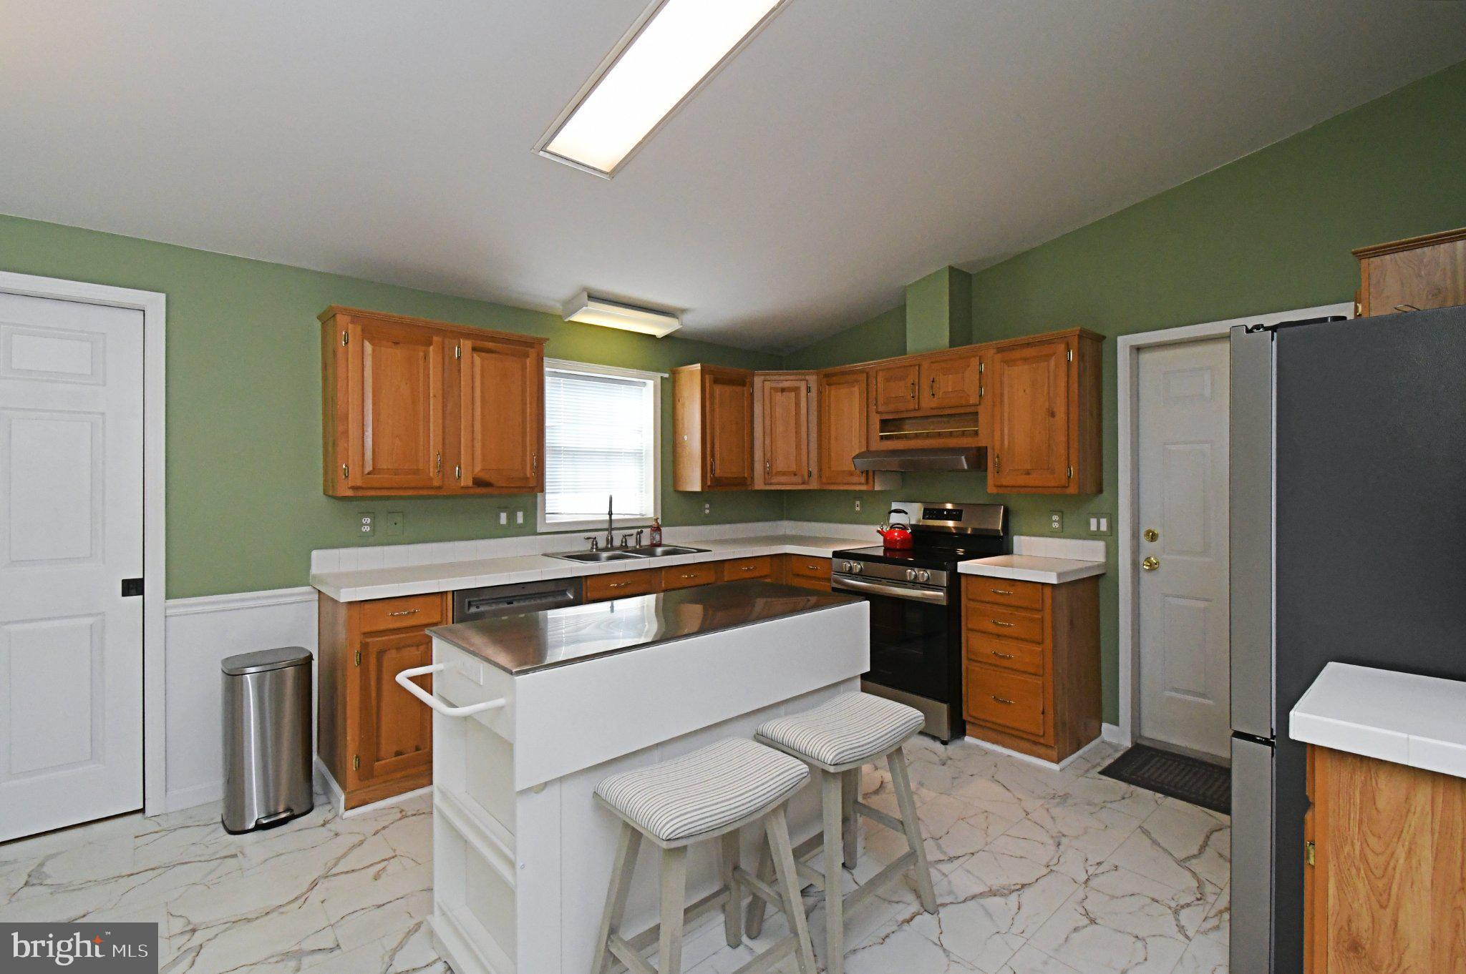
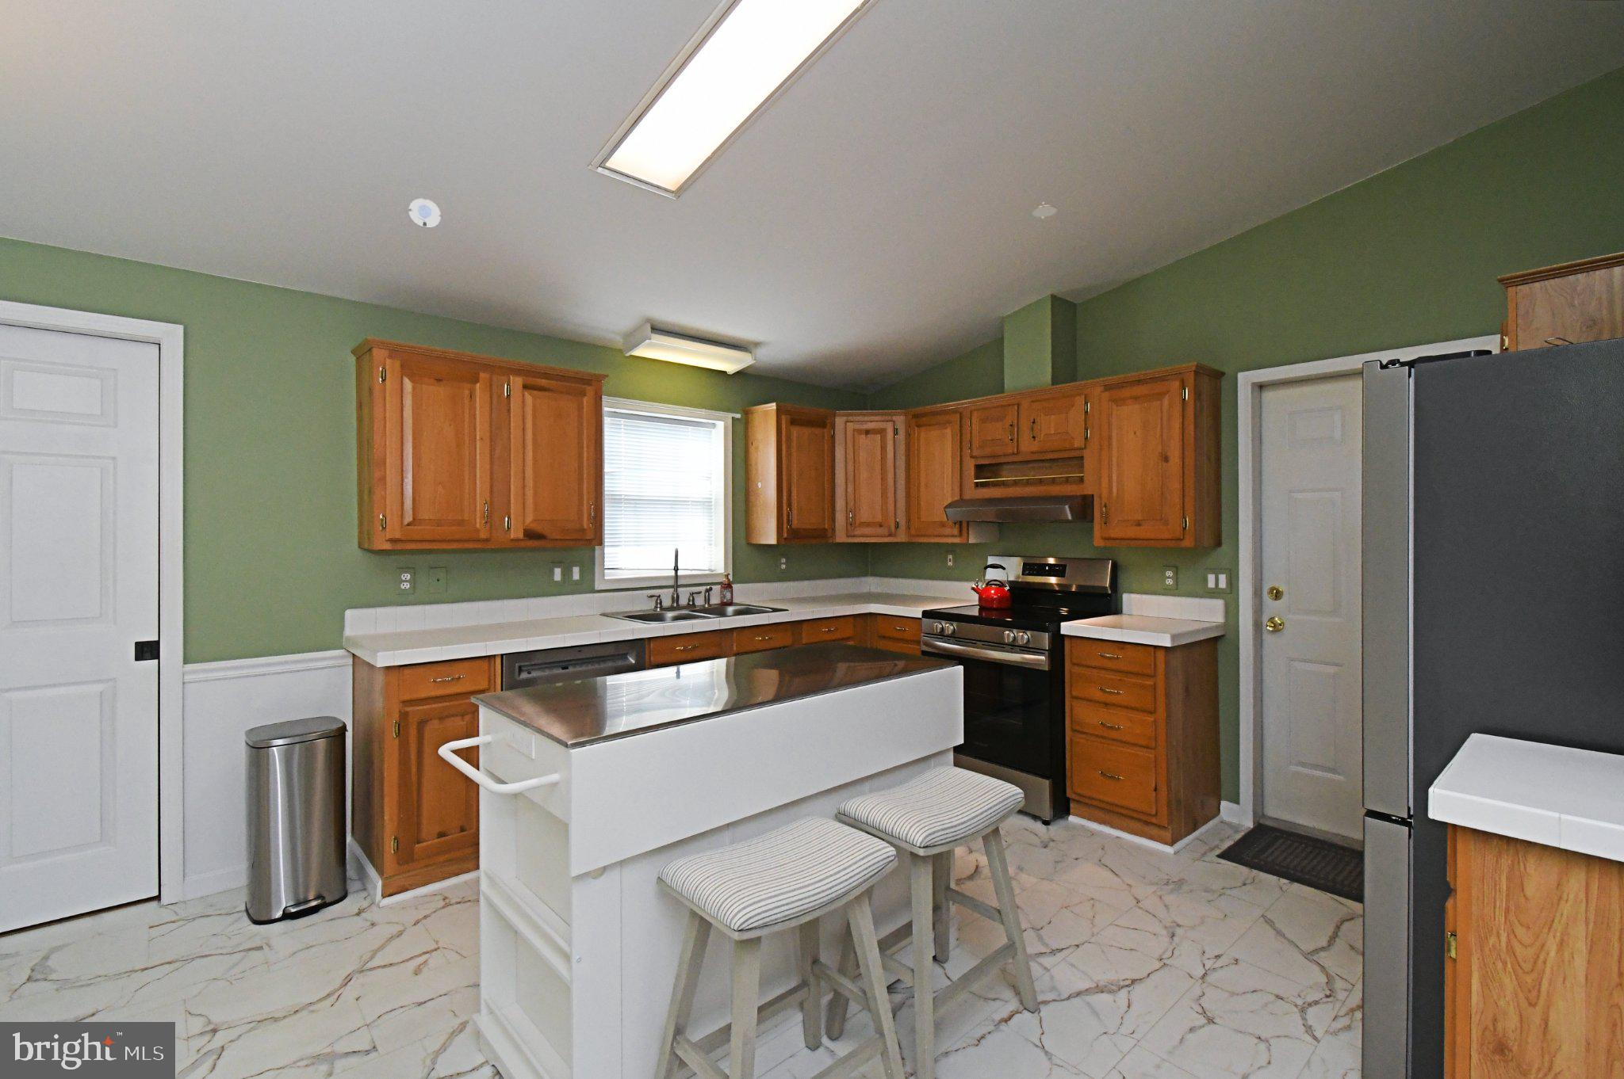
+ smoke detector (424, 212)
+ recessed light (1045, 210)
